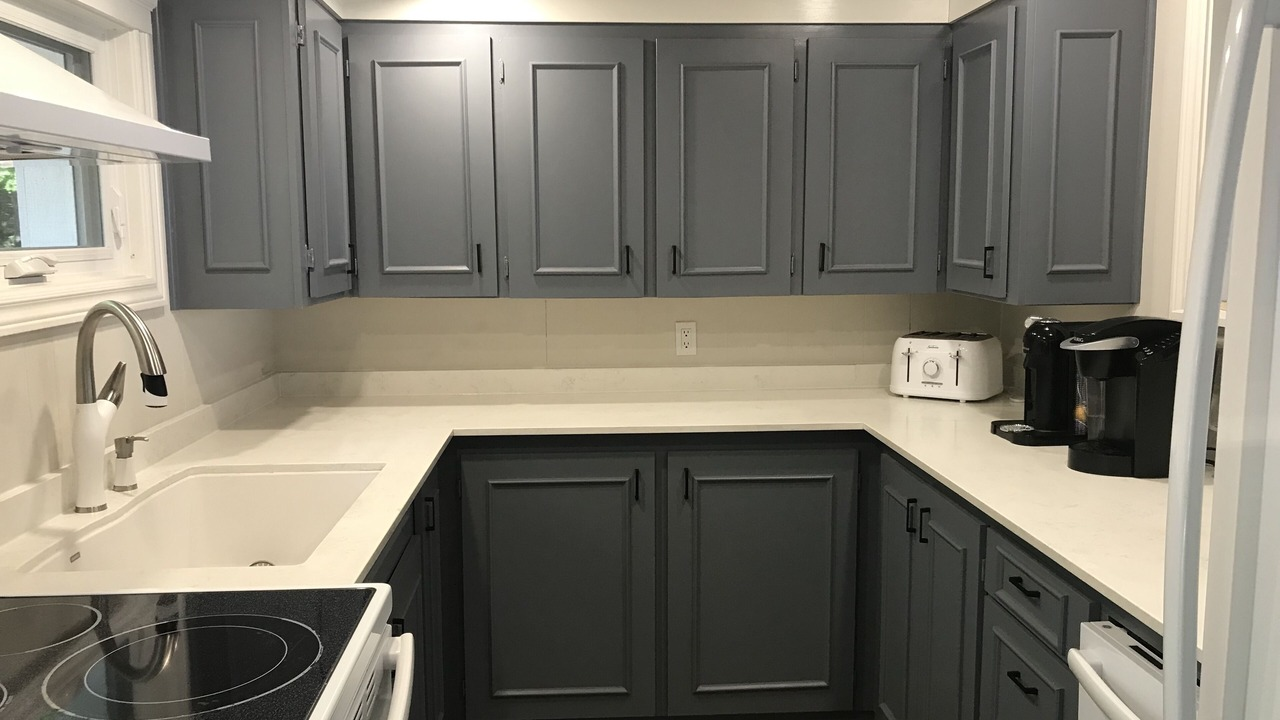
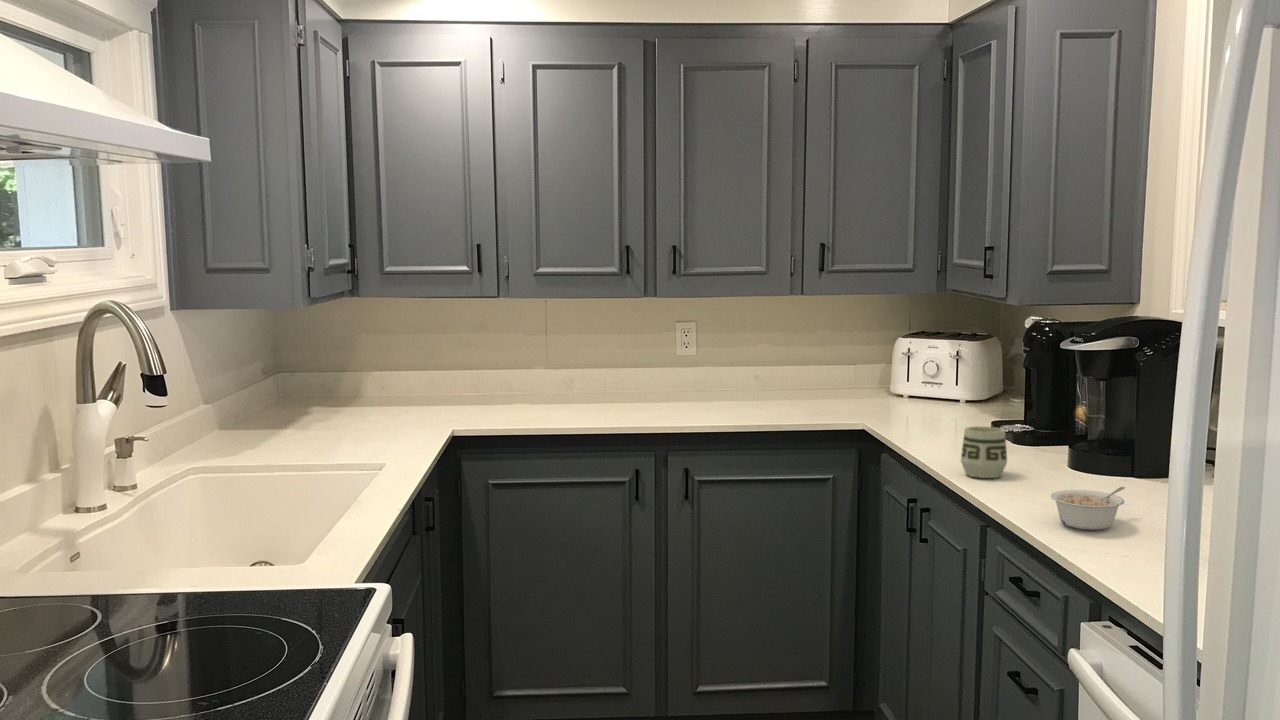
+ cup (984, 452)
+ legume (1087, 507)
